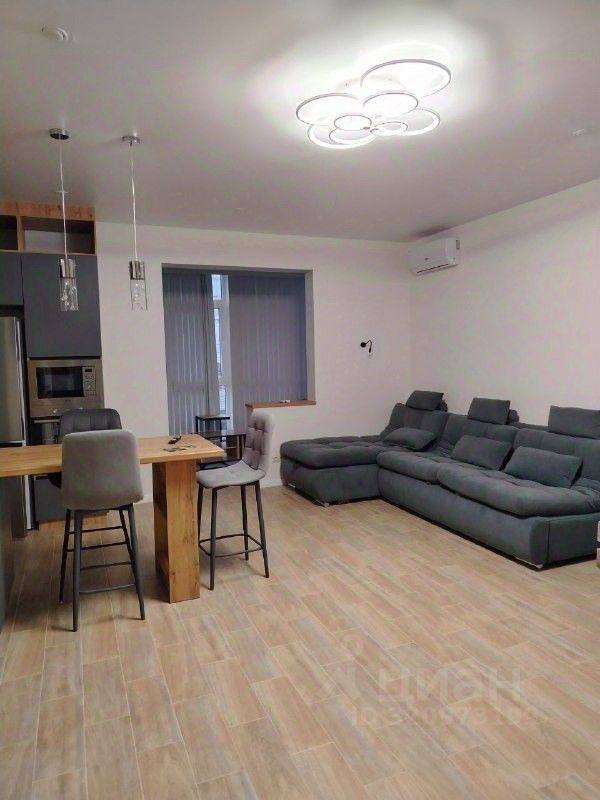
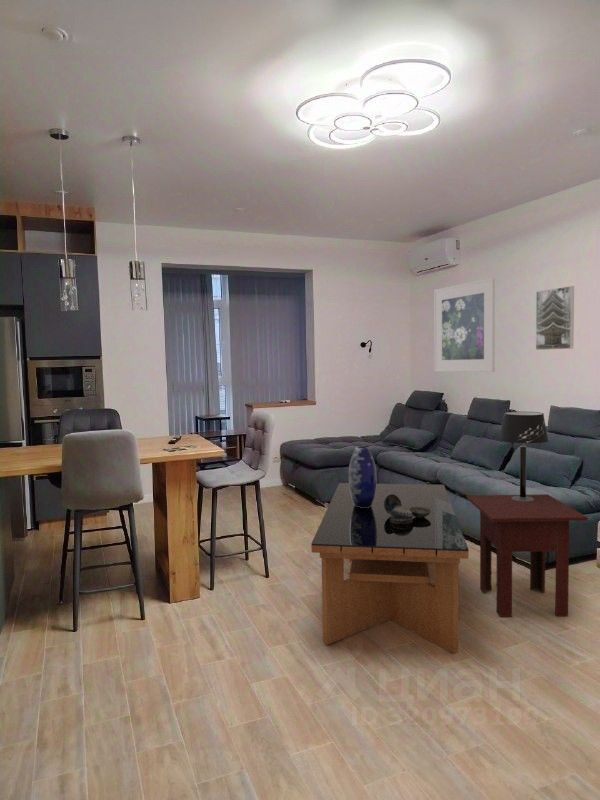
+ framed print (462, 328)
+ decorative bowl (404, 507)
+ side table (521, 551)
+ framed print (554, 319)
+ table lamp (523, 456)
+ coffee table (390, 552)
+ vase (362, 476)
